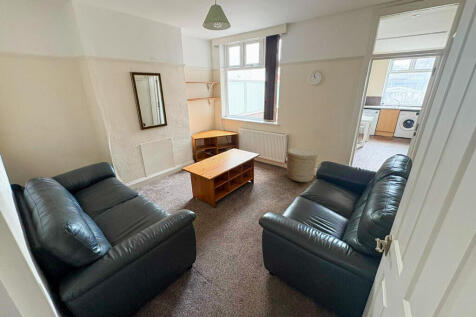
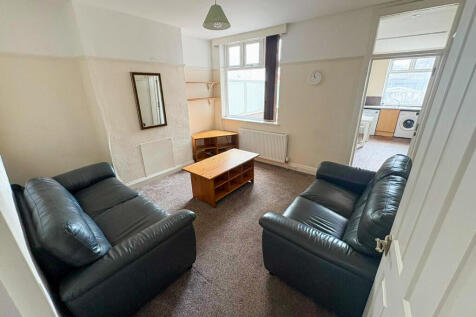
- basket (300, 164)
